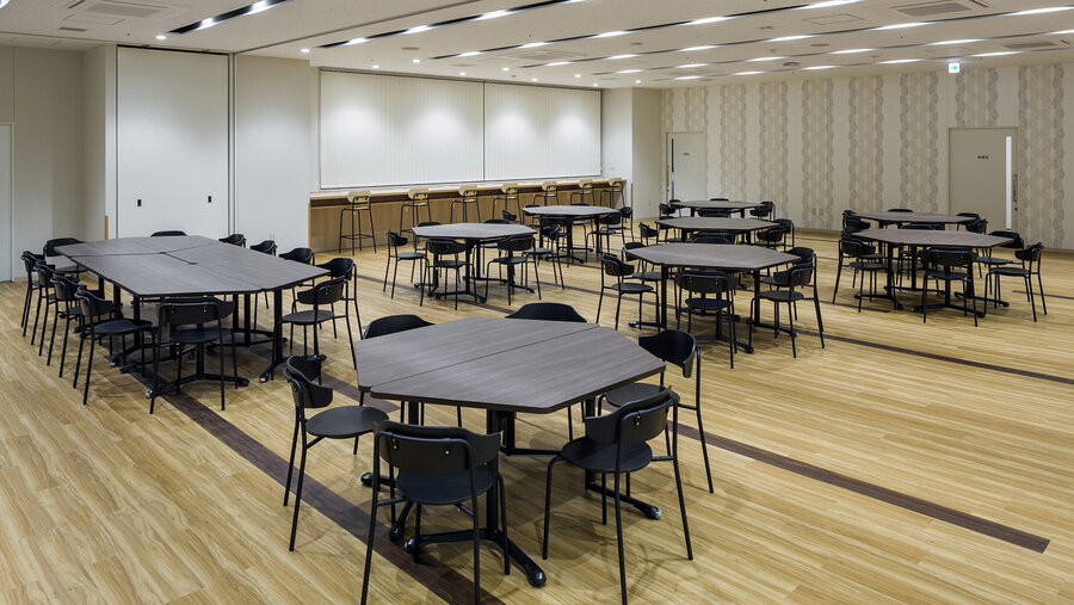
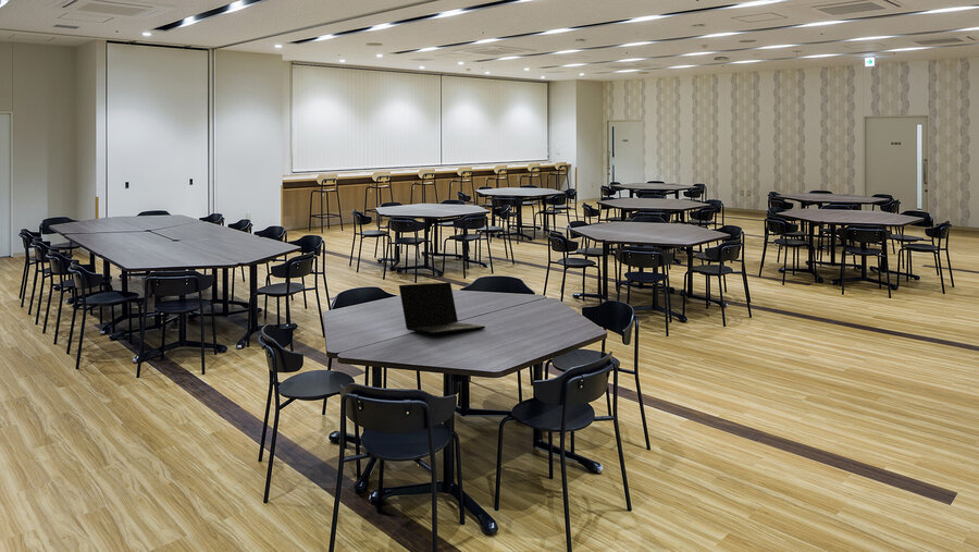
+ laptop (442, 306)
